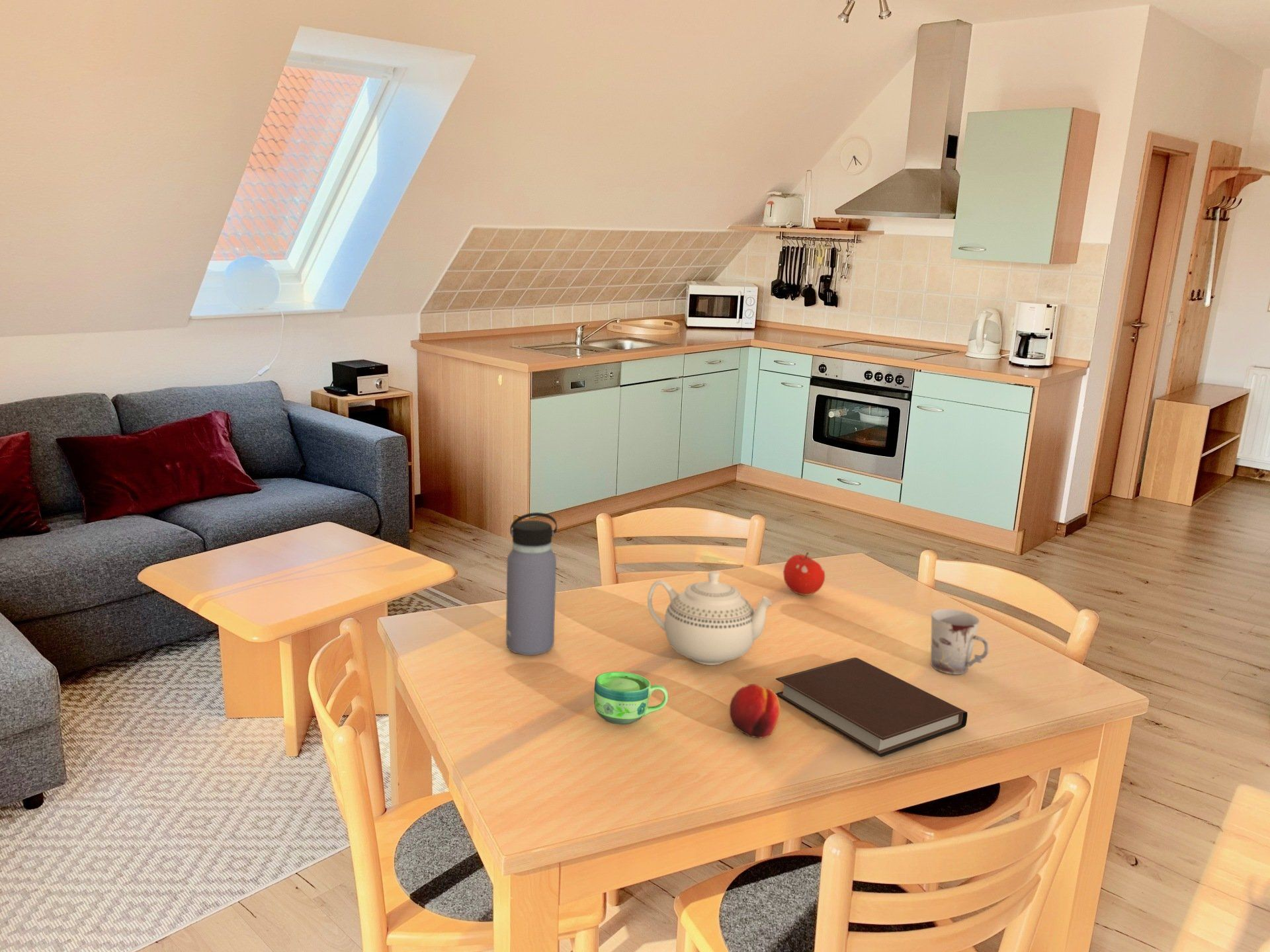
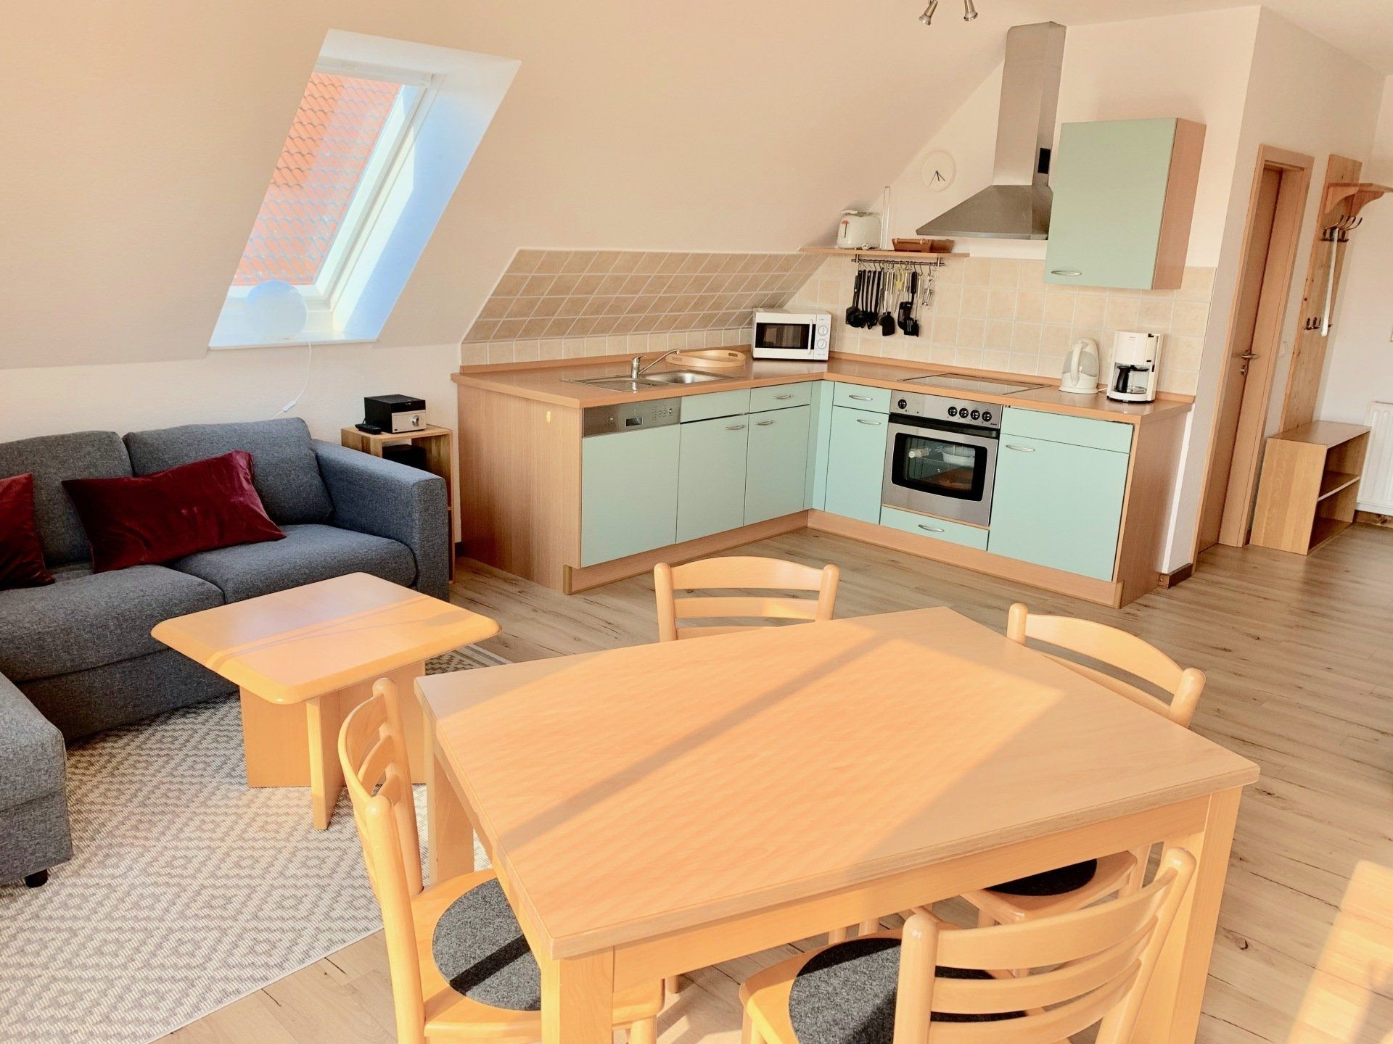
- cup (960, 645)
- teapot (708, 614)
- fruit (804, 572)
- notebook (868, 702)
- fruit (755, 709)
- cup (630, 698)
- water bottle (531, 578)
